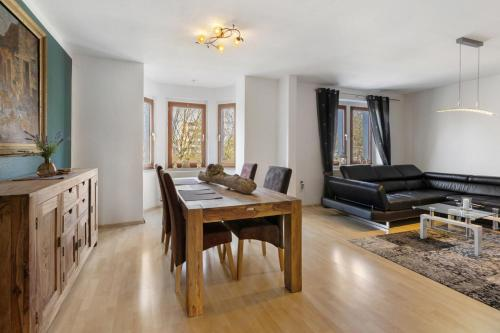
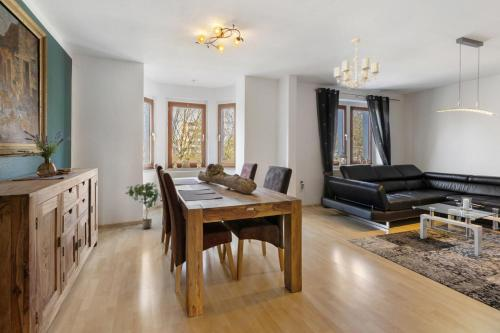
+ potted plant (145, 205)
+ chandelier (356, 64)
